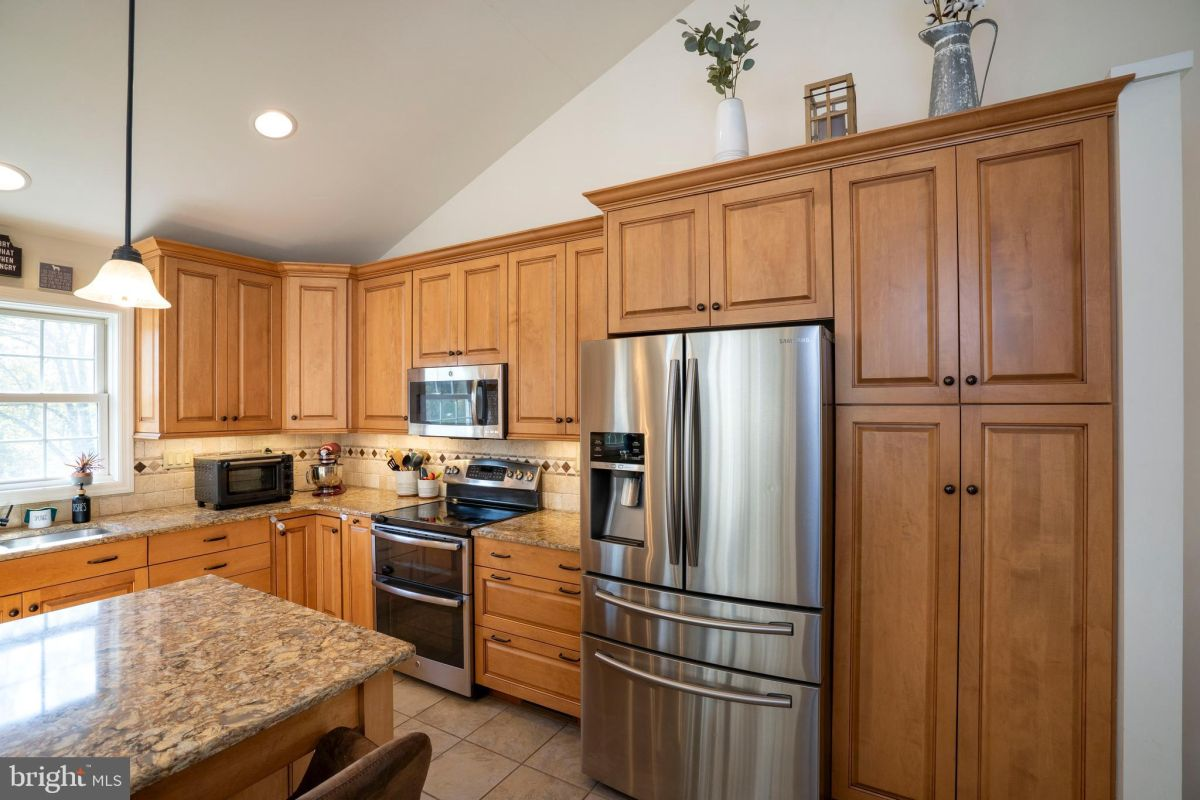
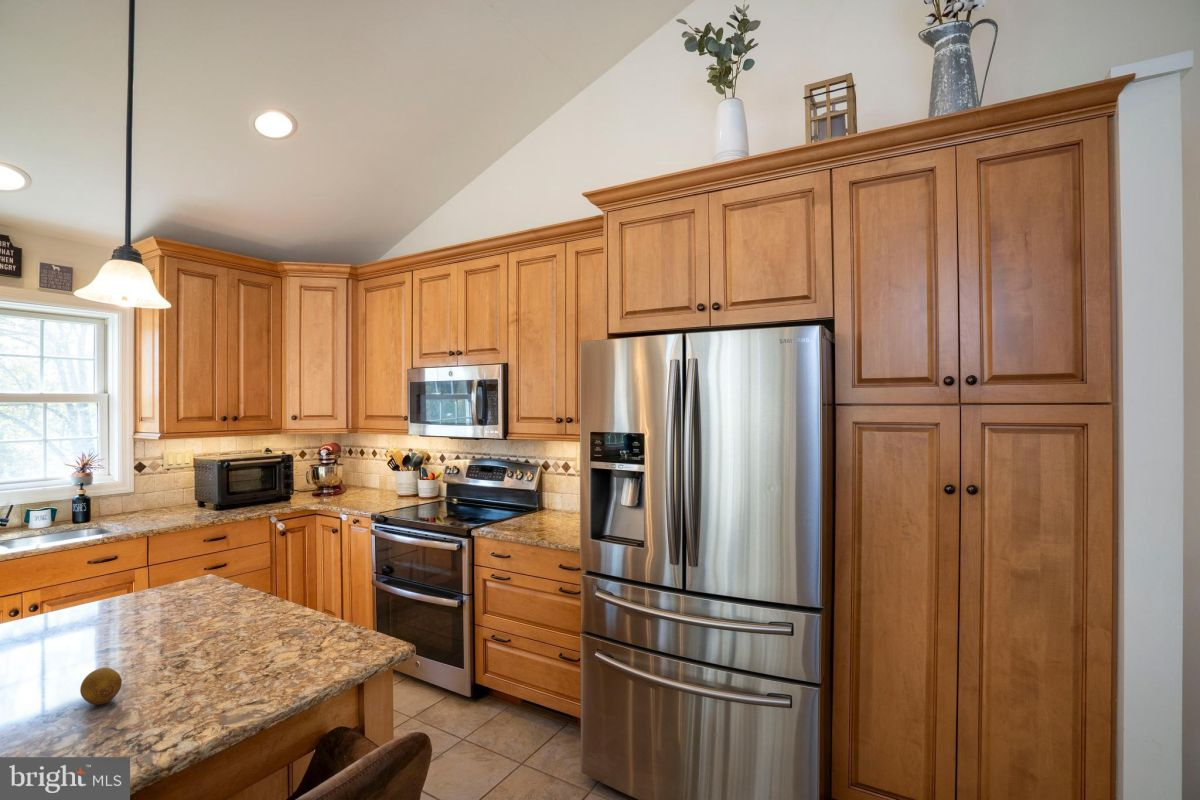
+ fruit (101, 685)
